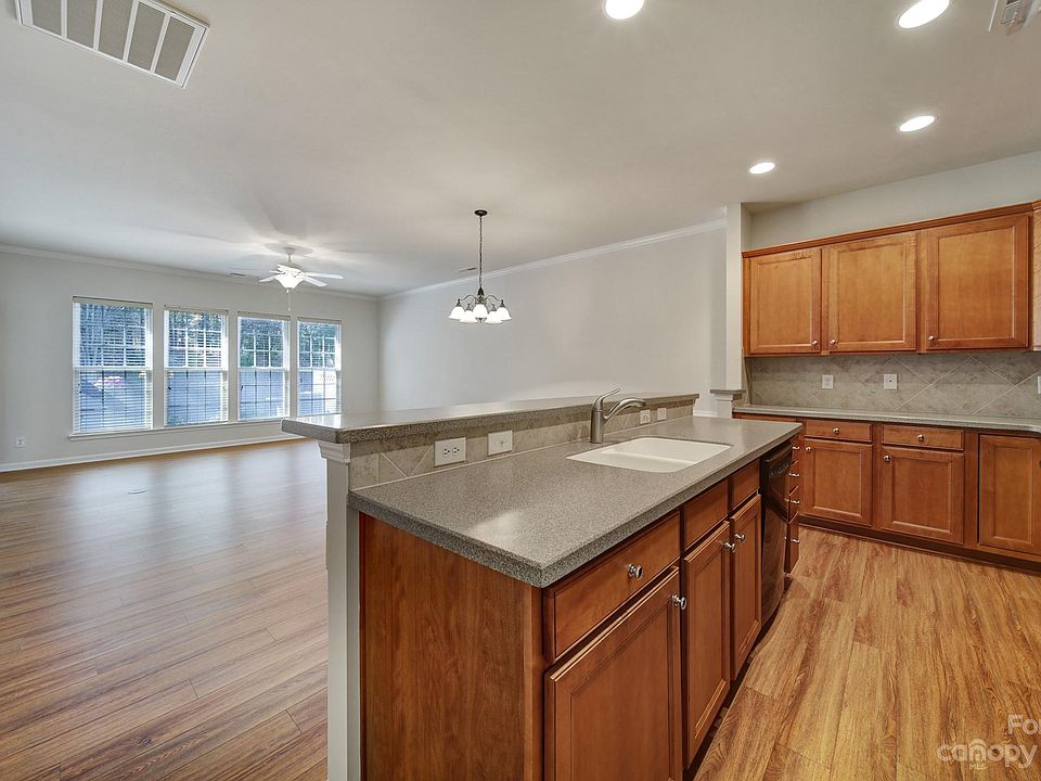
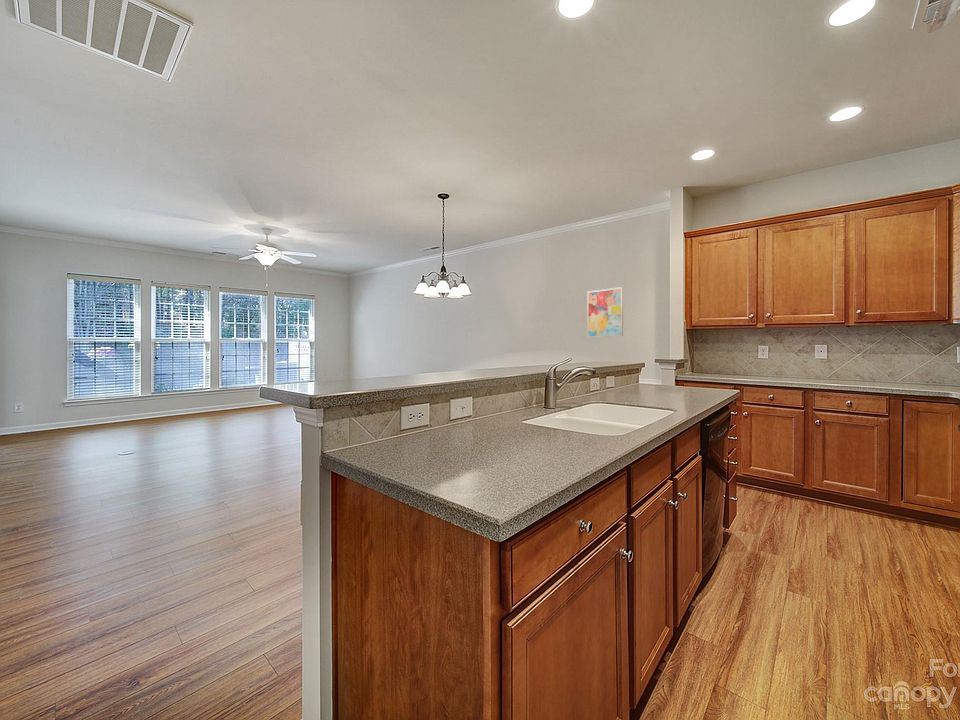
+ wall art (604, 313)
